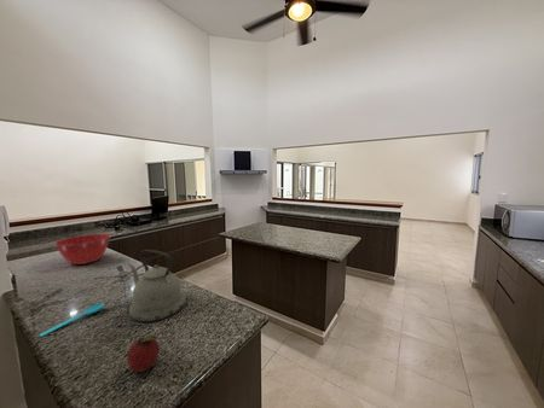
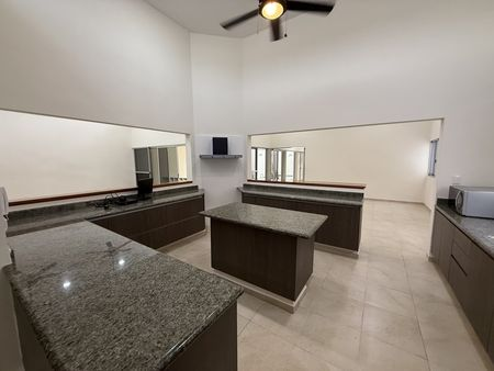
- fruit (144, 351)
- mixing bowl (85, 249)
- spoon (75, 317)
- kettle (152, 279)
